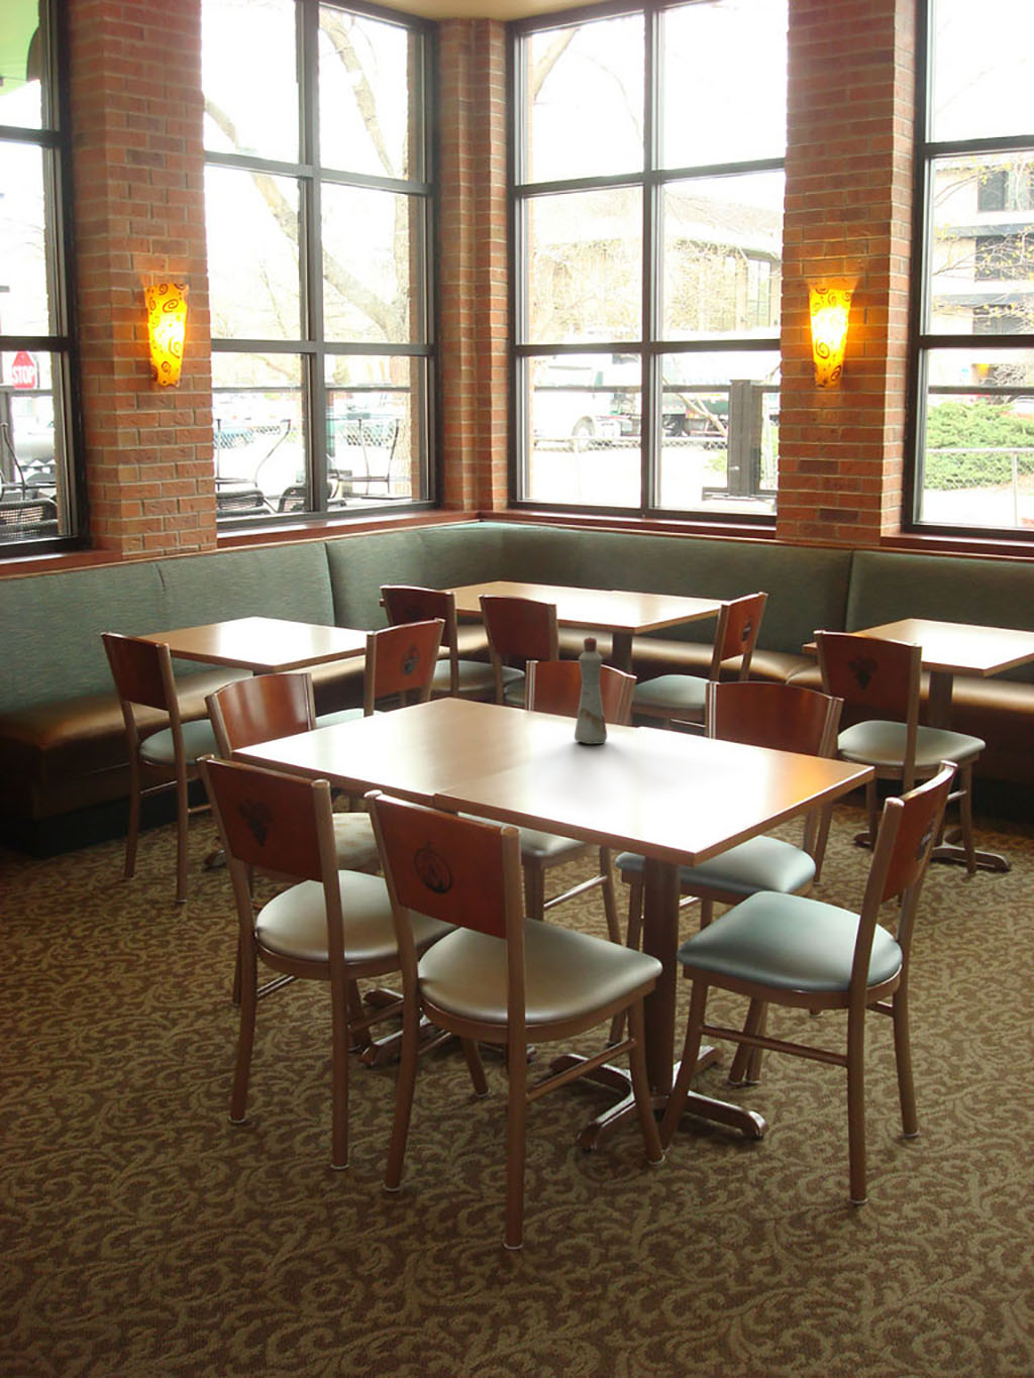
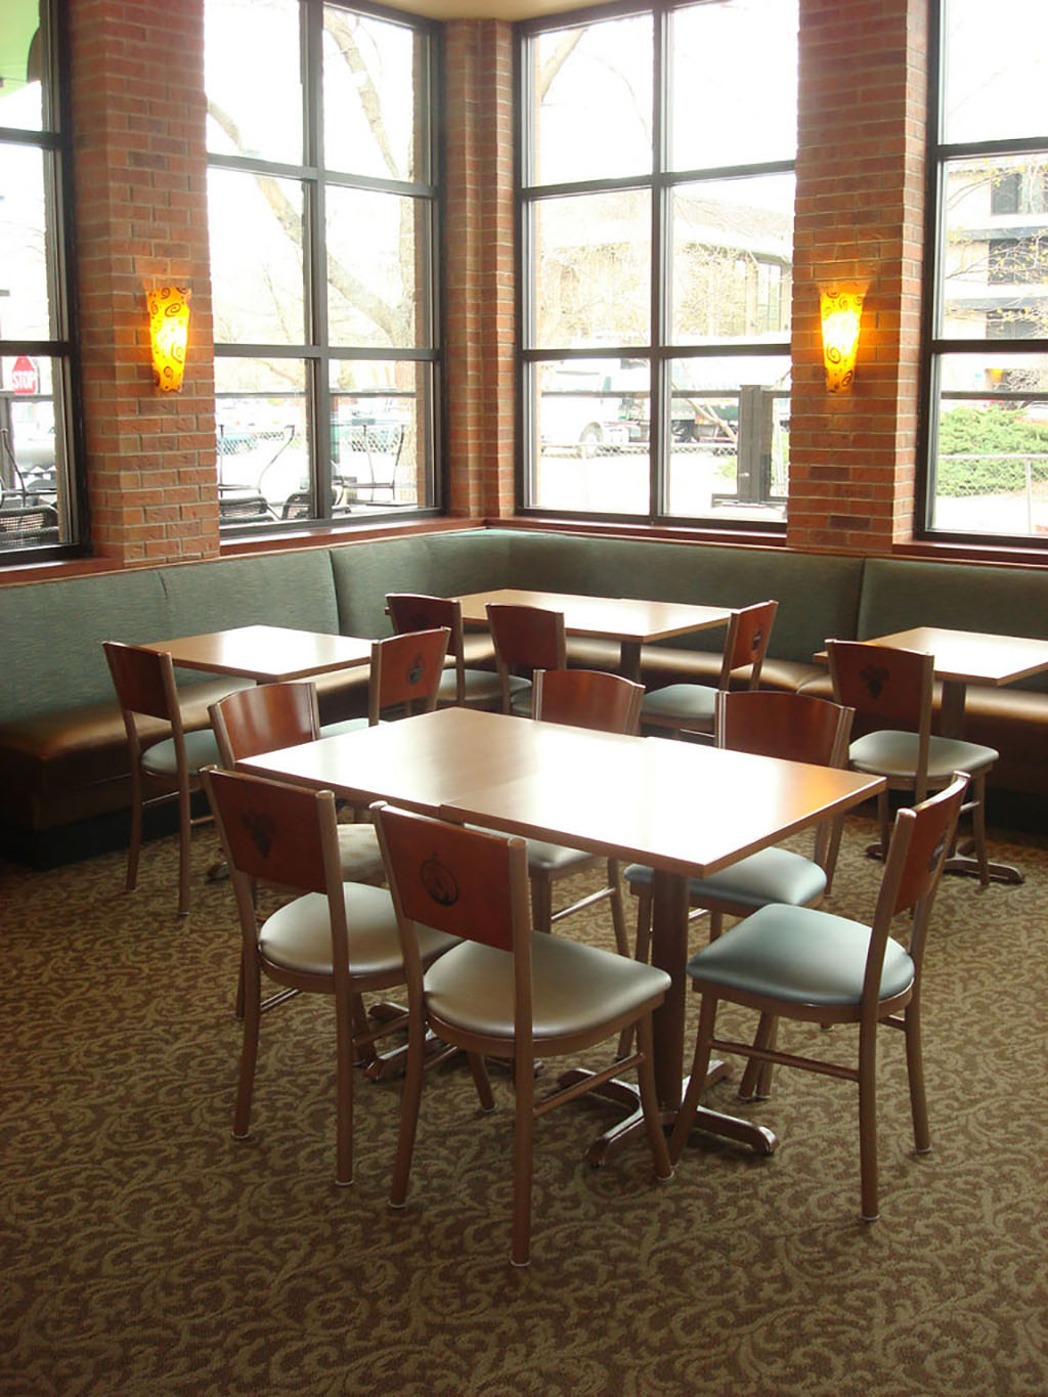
- bottle (590, 688)
